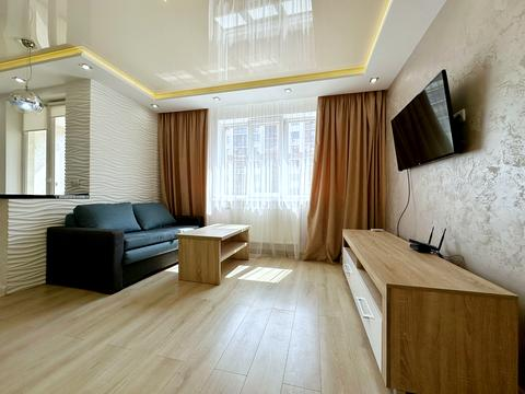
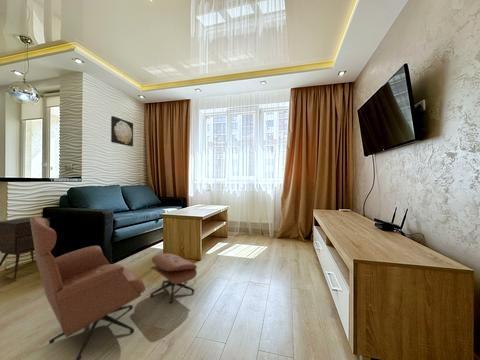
+ side table (25, 244)
+ lounge chair (129, 269)
+ wall art (122, 132)
